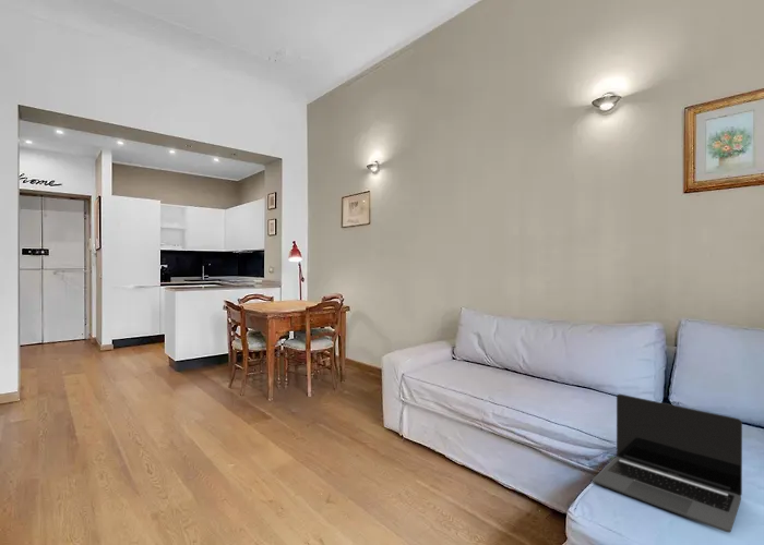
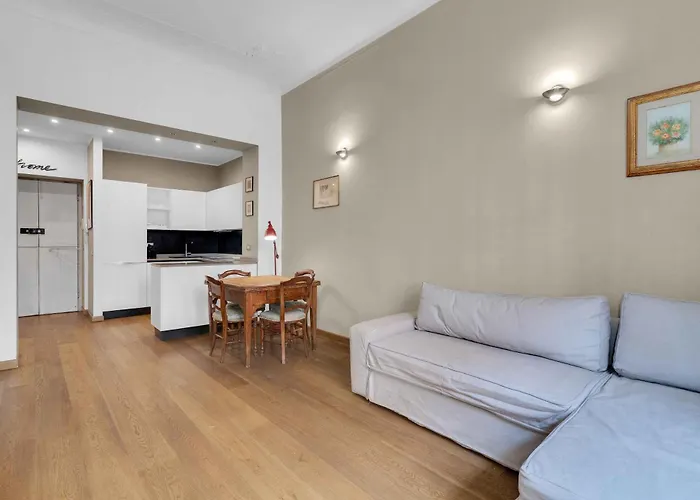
- laptop (664, 452)
